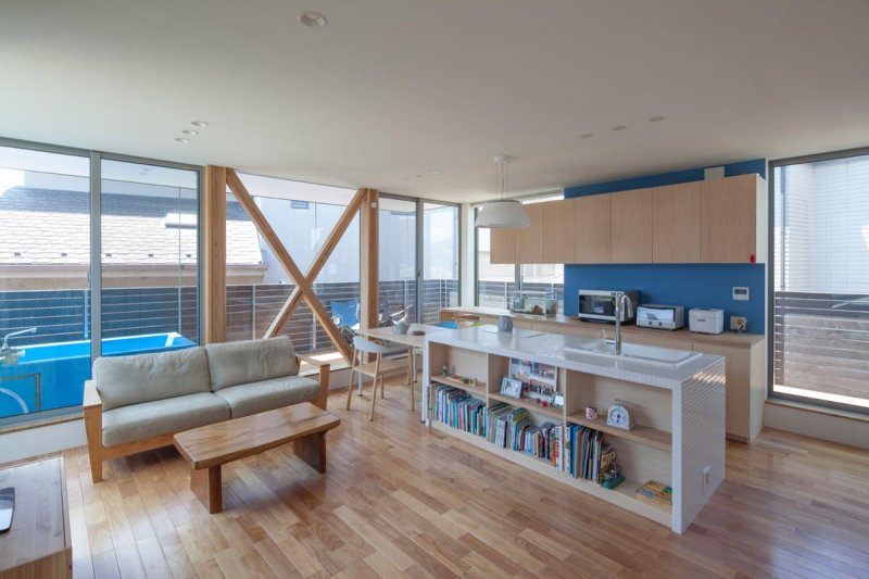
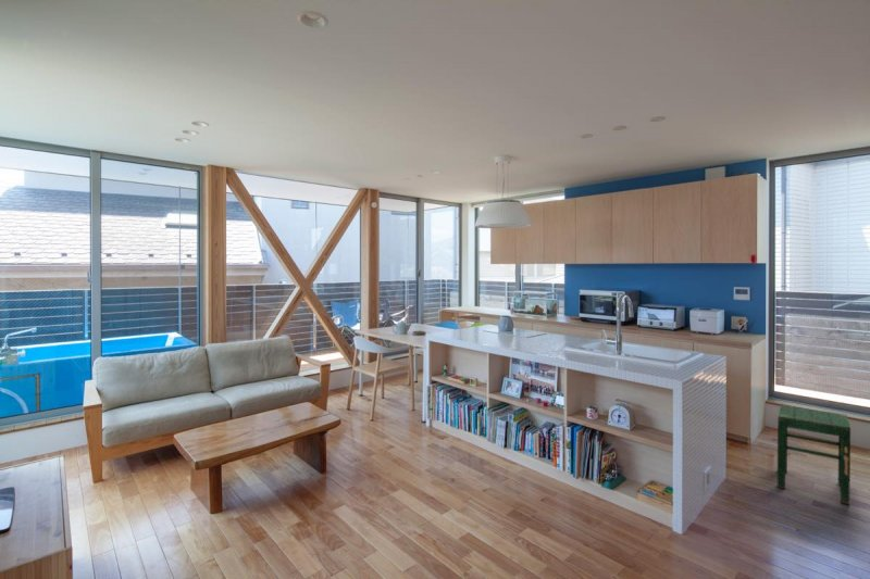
+ stool (811, 451)
